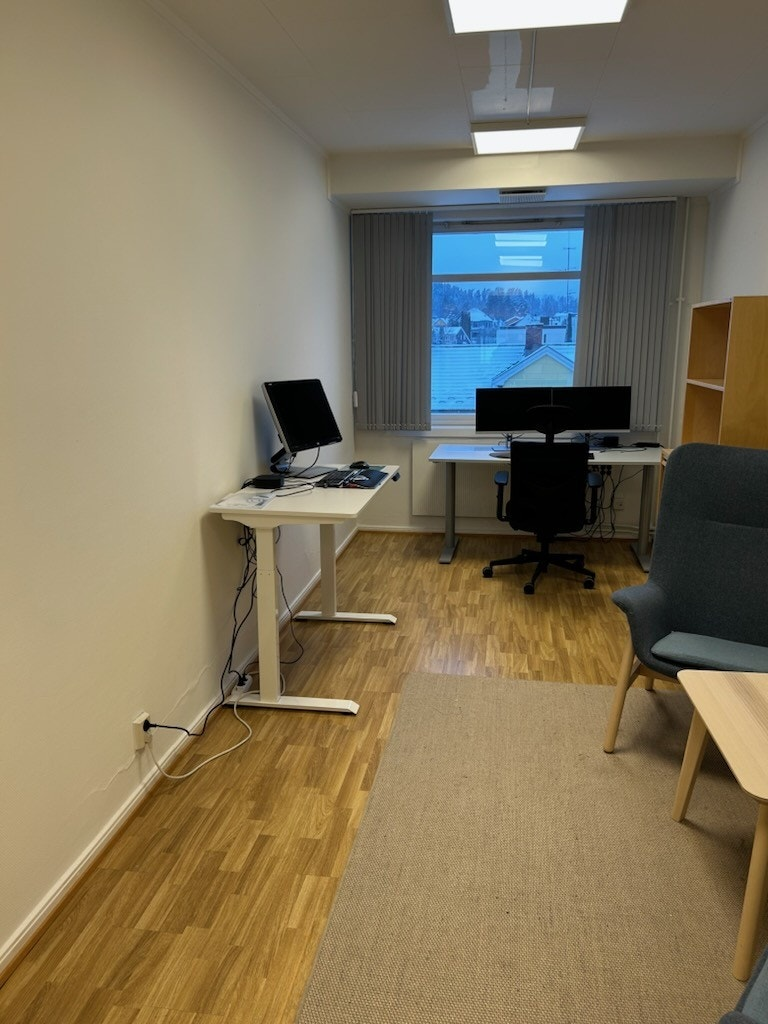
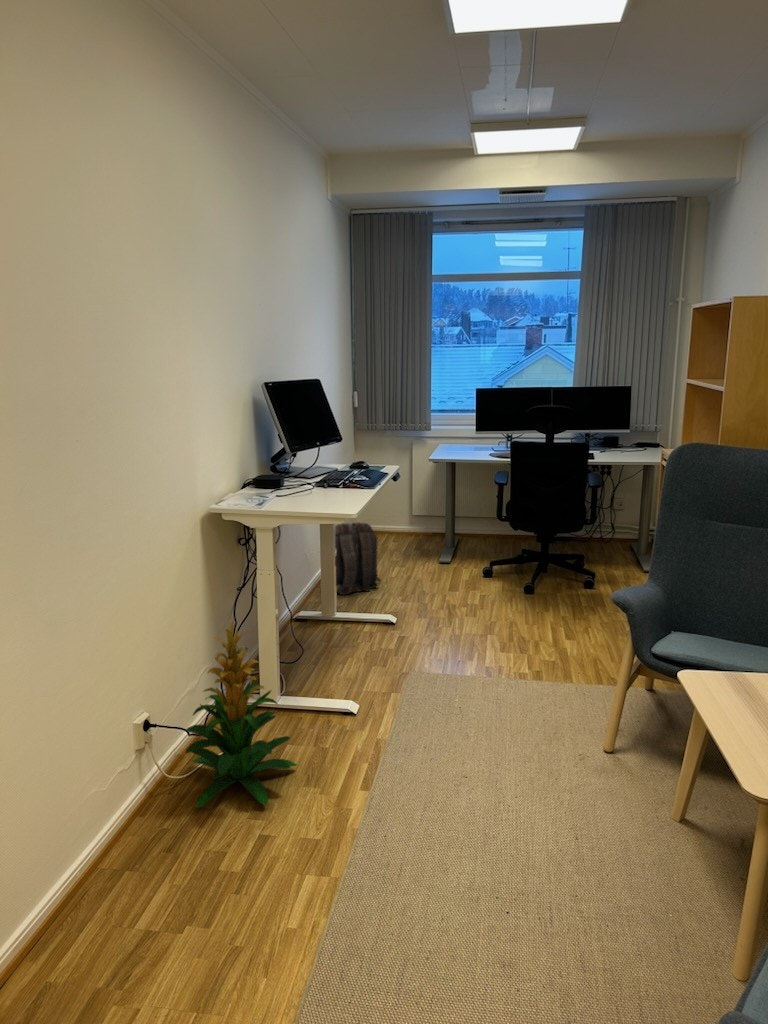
+ backpack (352, 555)
+ indoor plant (235, 704)
